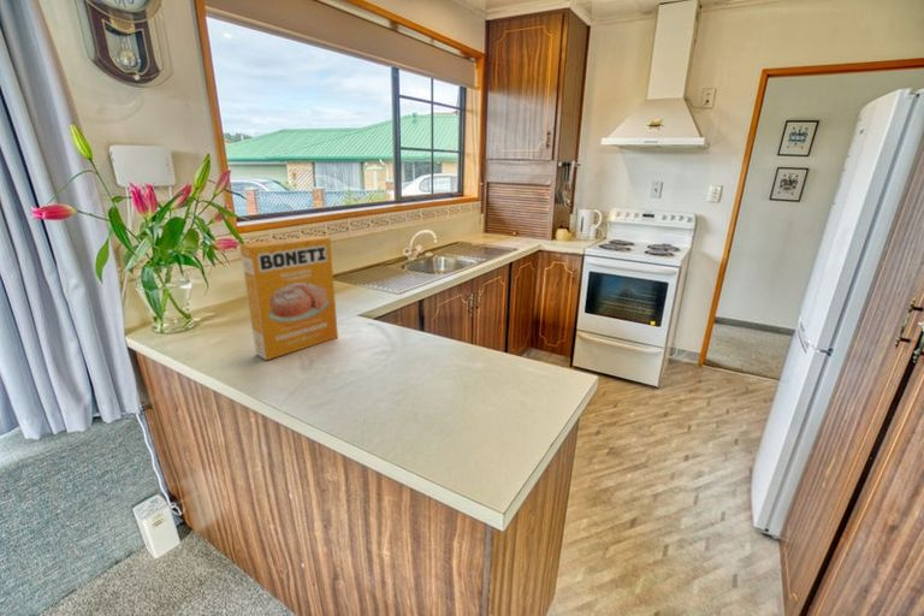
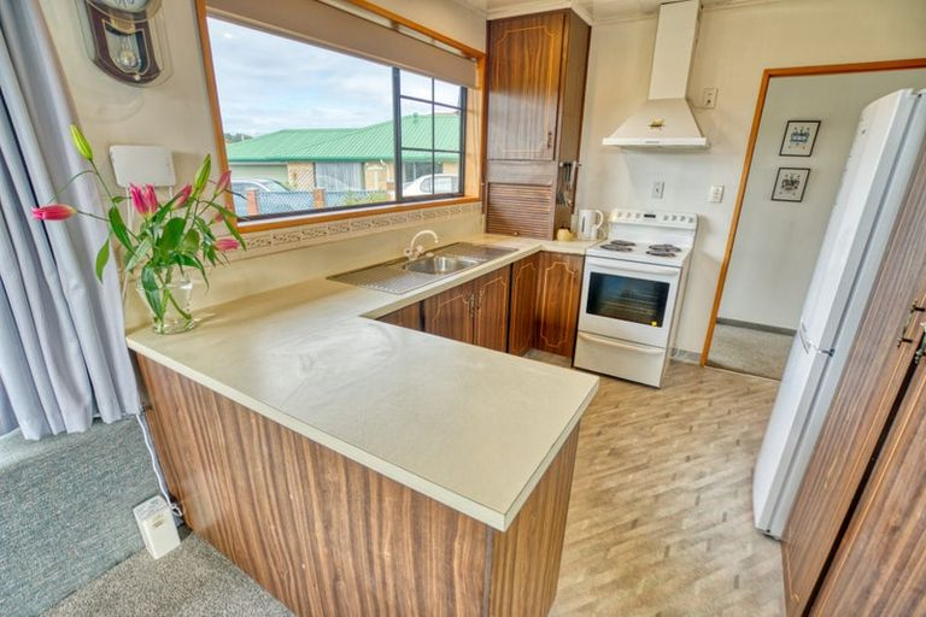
- cereal box (292, 295)
